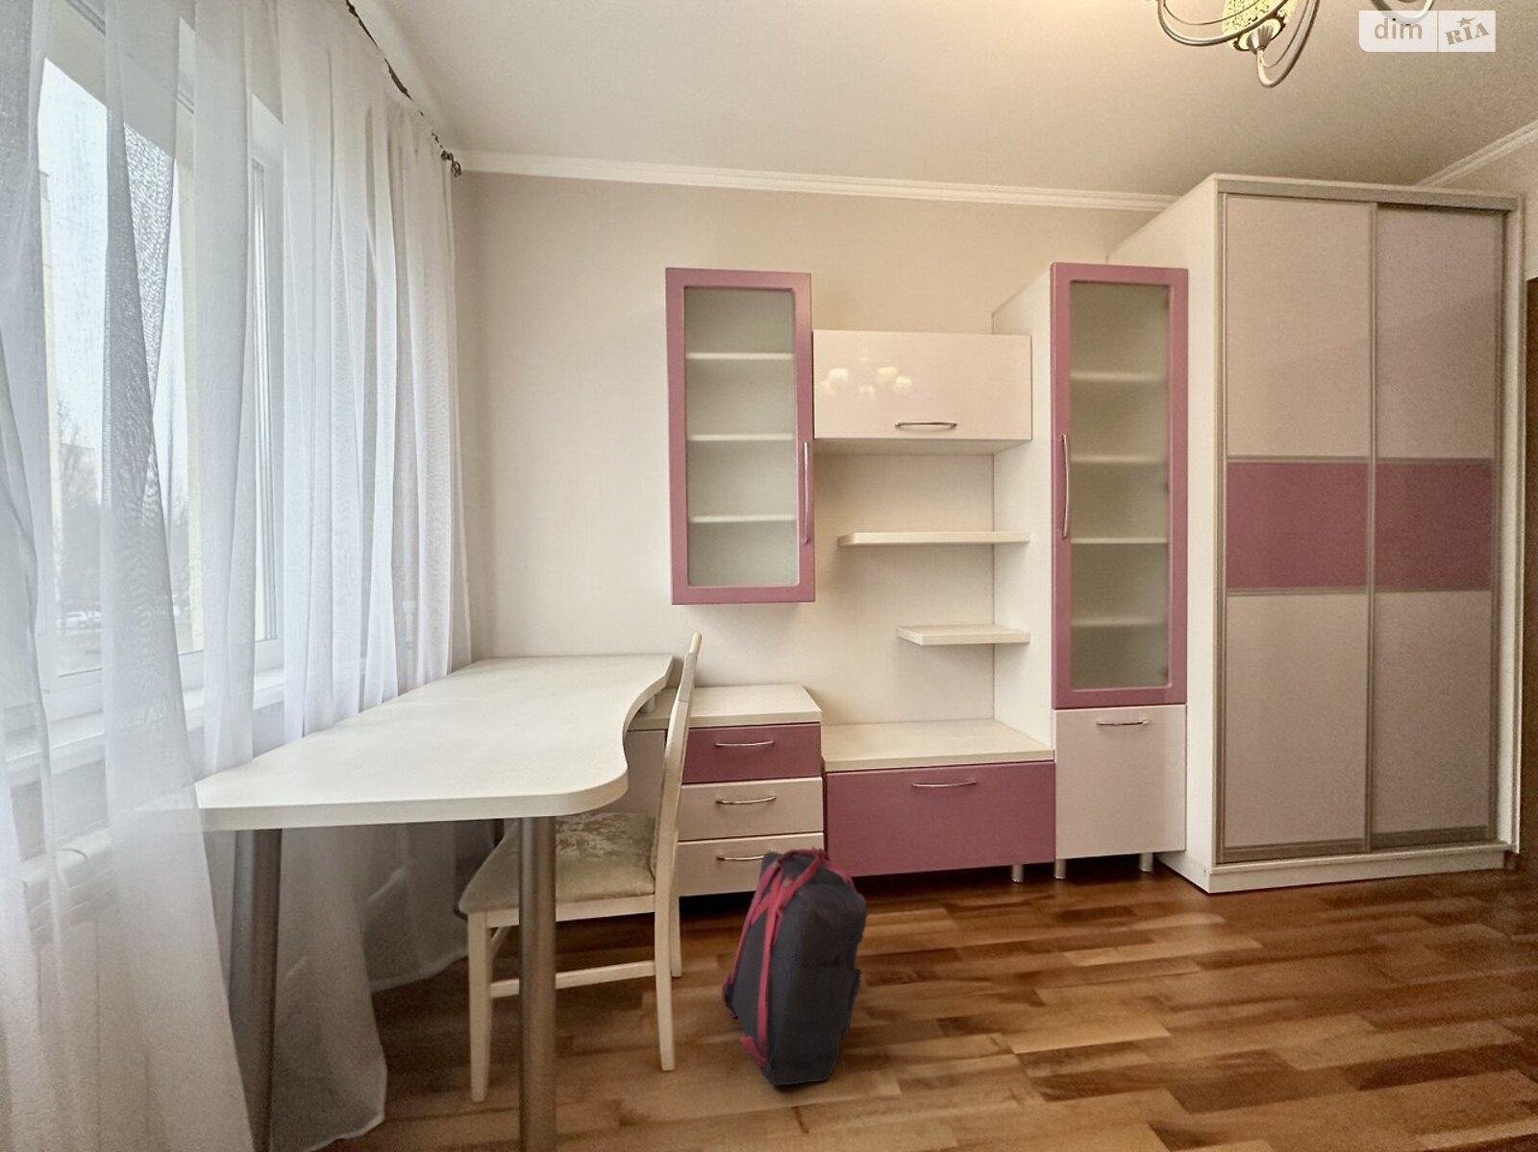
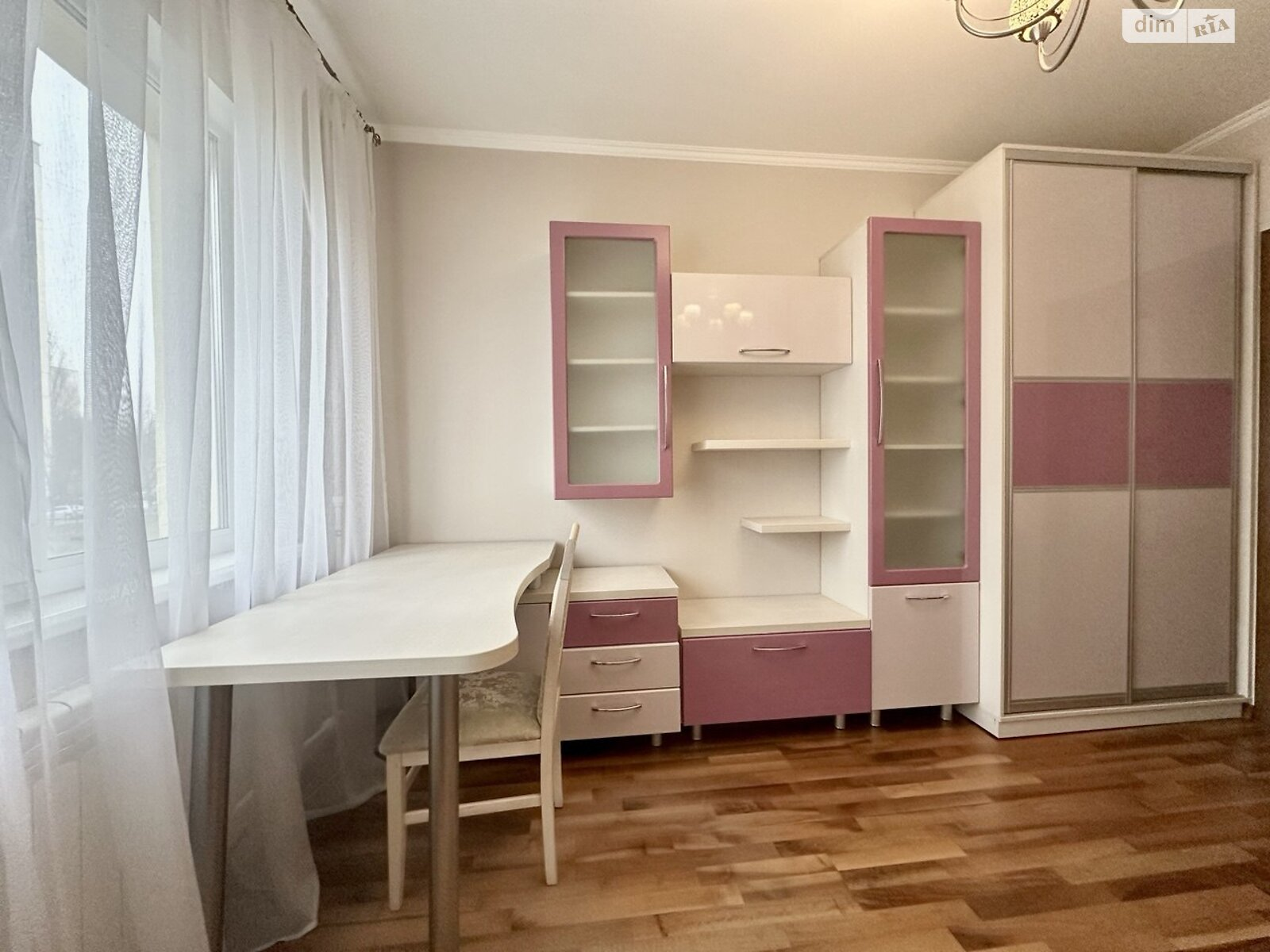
- backpack (791, 949)
